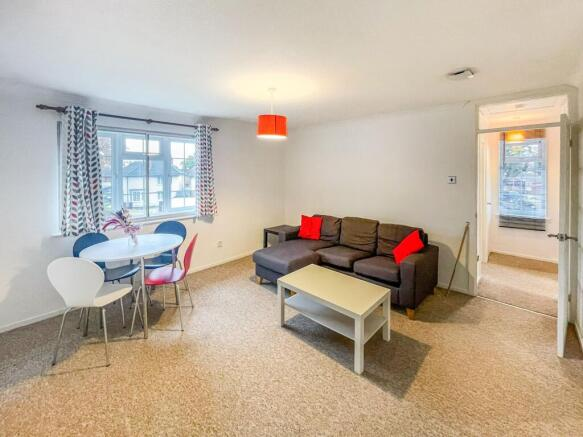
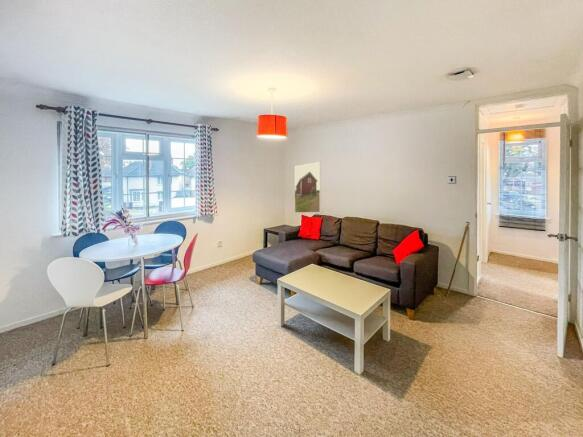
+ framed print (307, 188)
